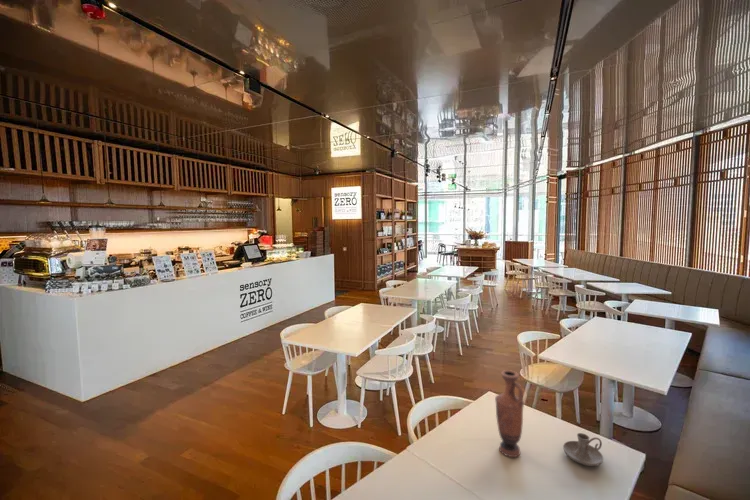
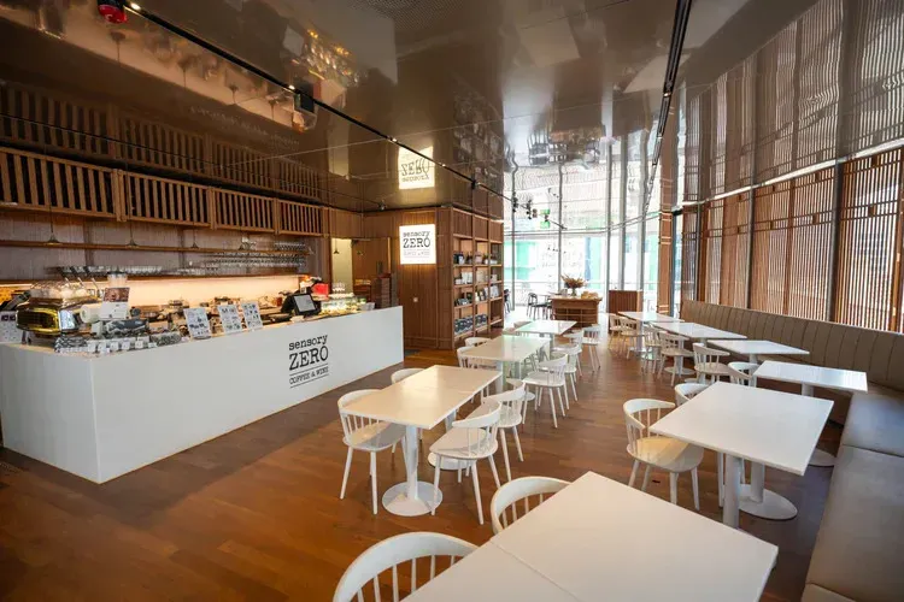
- candle holder (585, 446)
- vase (509, 411)
